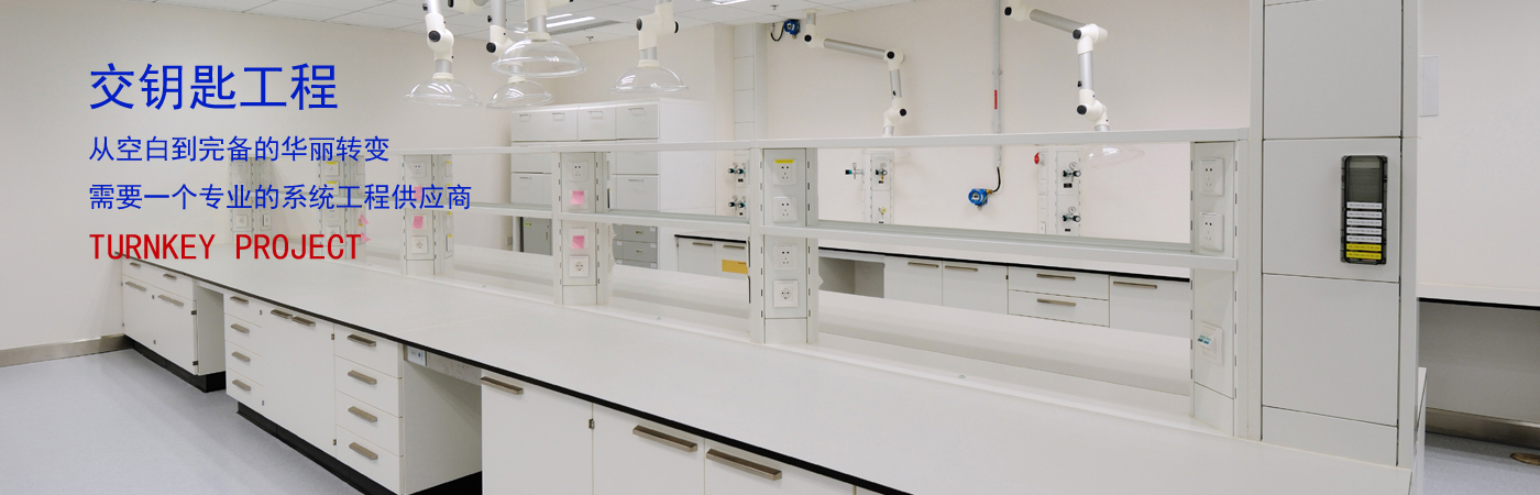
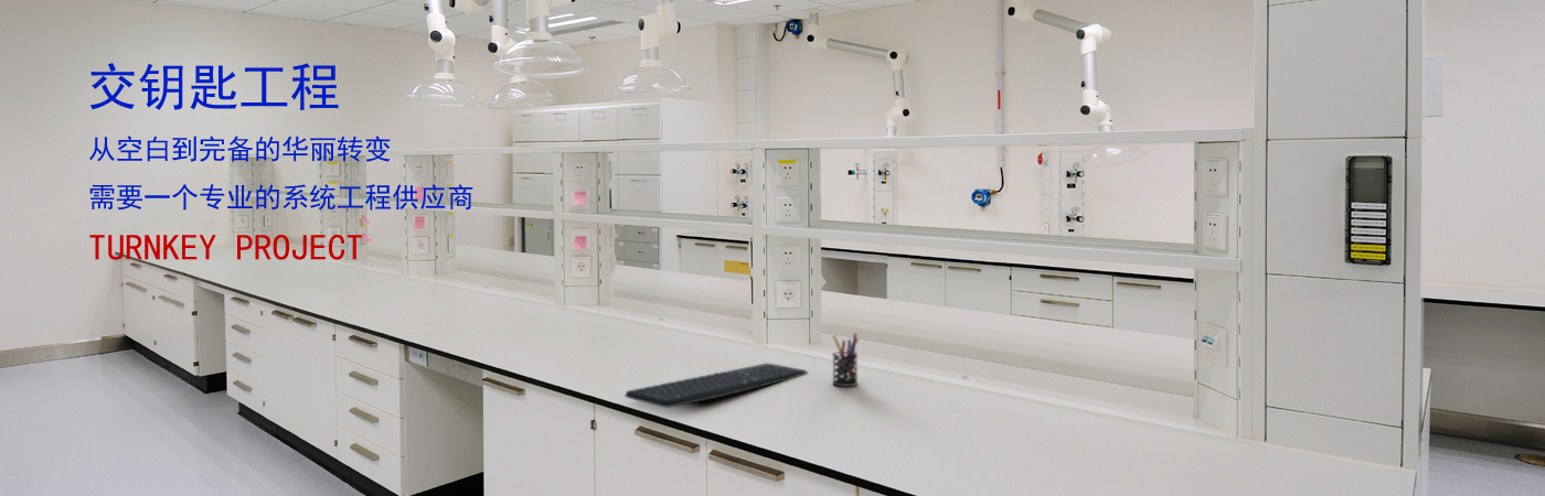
+ pen holder (848, 357)
+ keyboard (724, 382)
